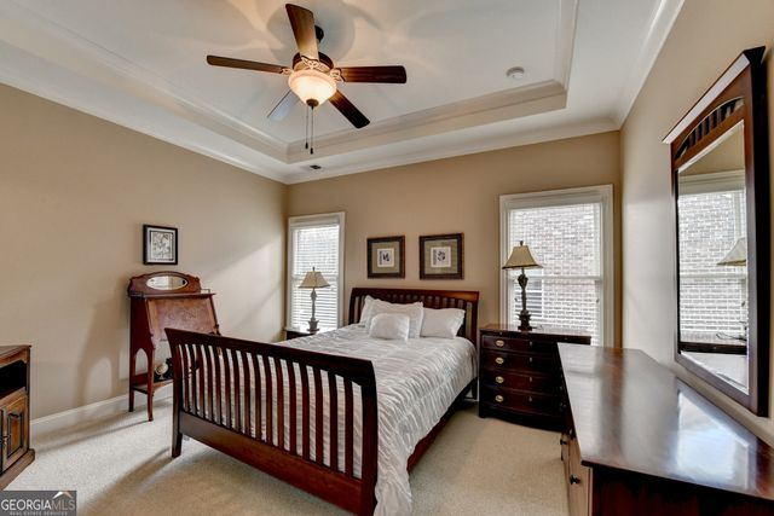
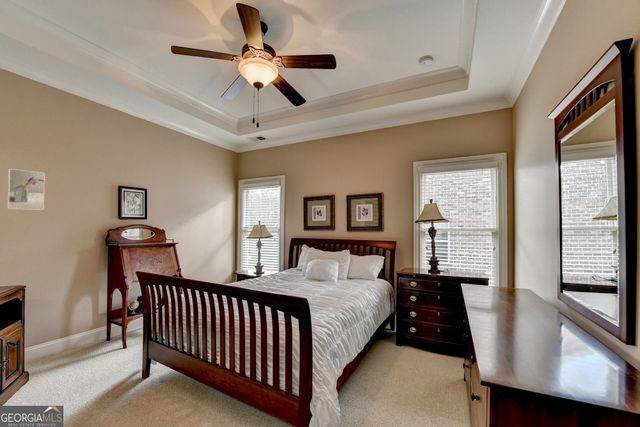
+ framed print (26, 190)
